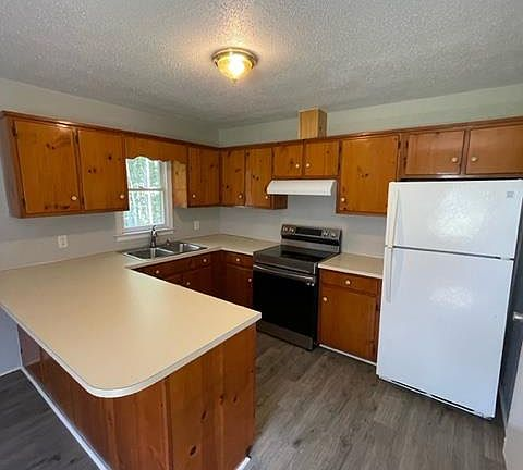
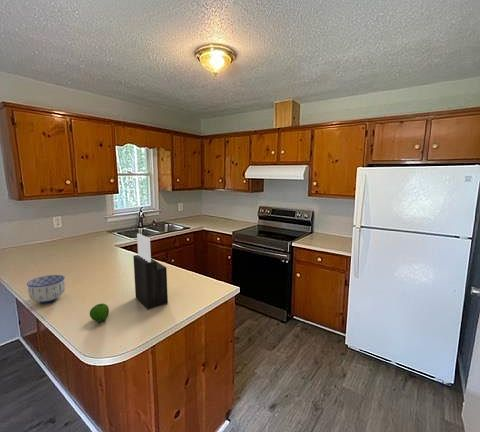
+ knife block (152, 267)
+ bowl (47, 290)
+ apple (99, 313)
